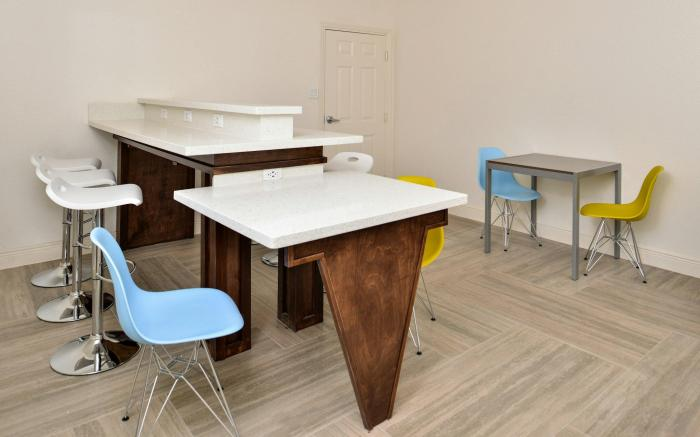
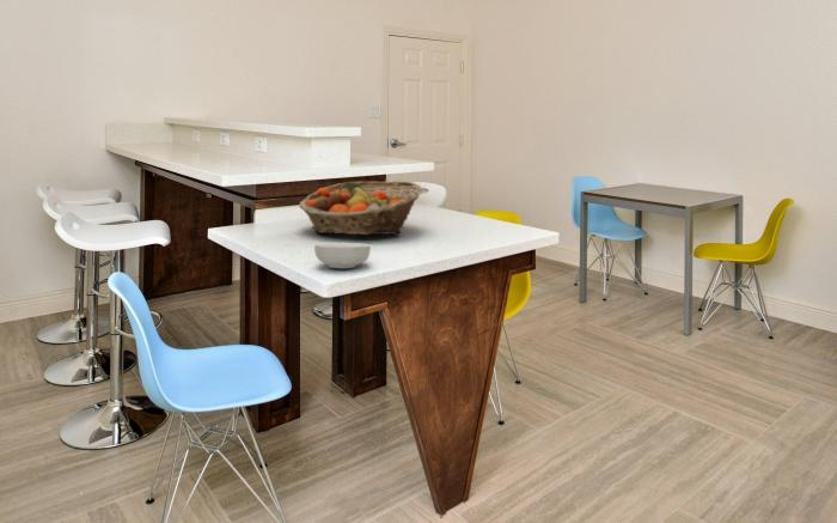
+ fruit basket (360, 206)
+ cereal bowl (342, 255)
